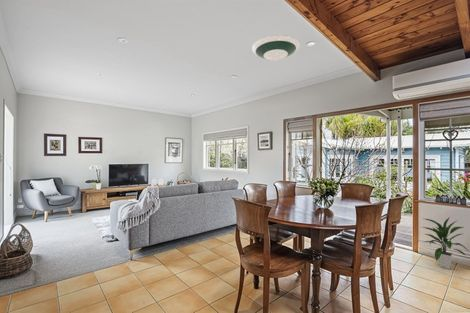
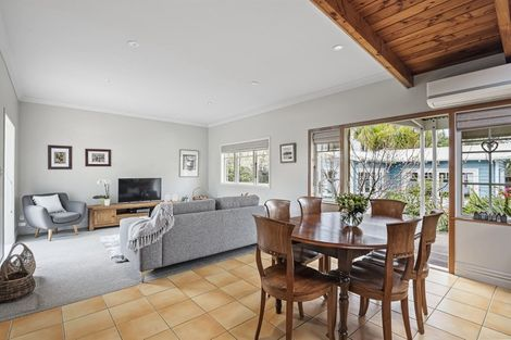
- indoor plant (442, 241)
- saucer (275, 53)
